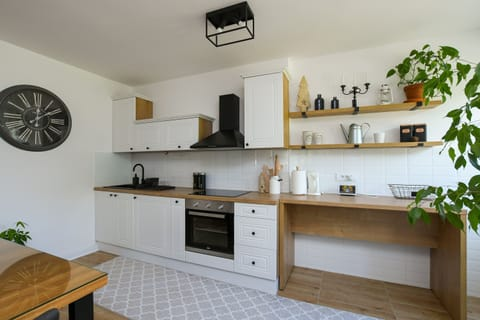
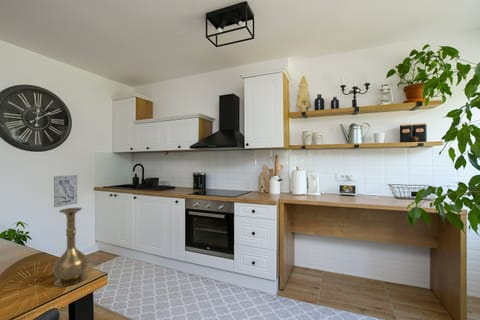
+ vase (71, 244)
+ wall art (66, 190)
